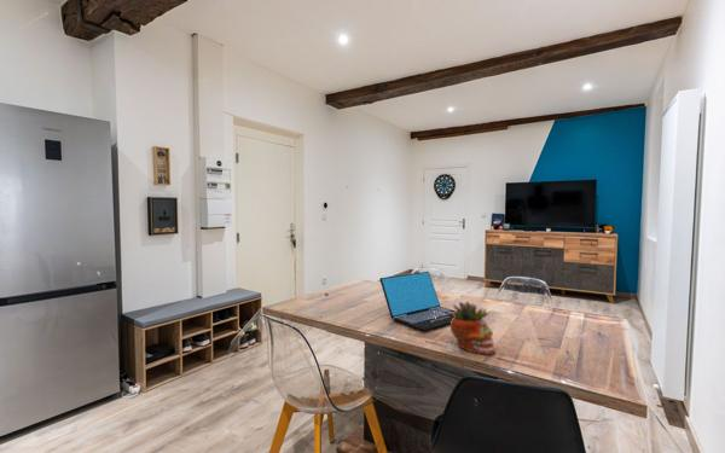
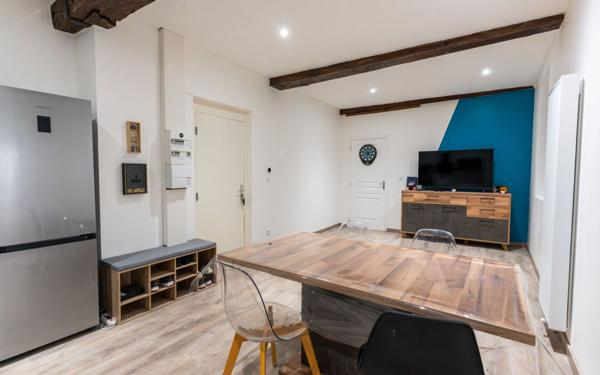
- succulent planter (472, 325)
- laptop (425, 297)
